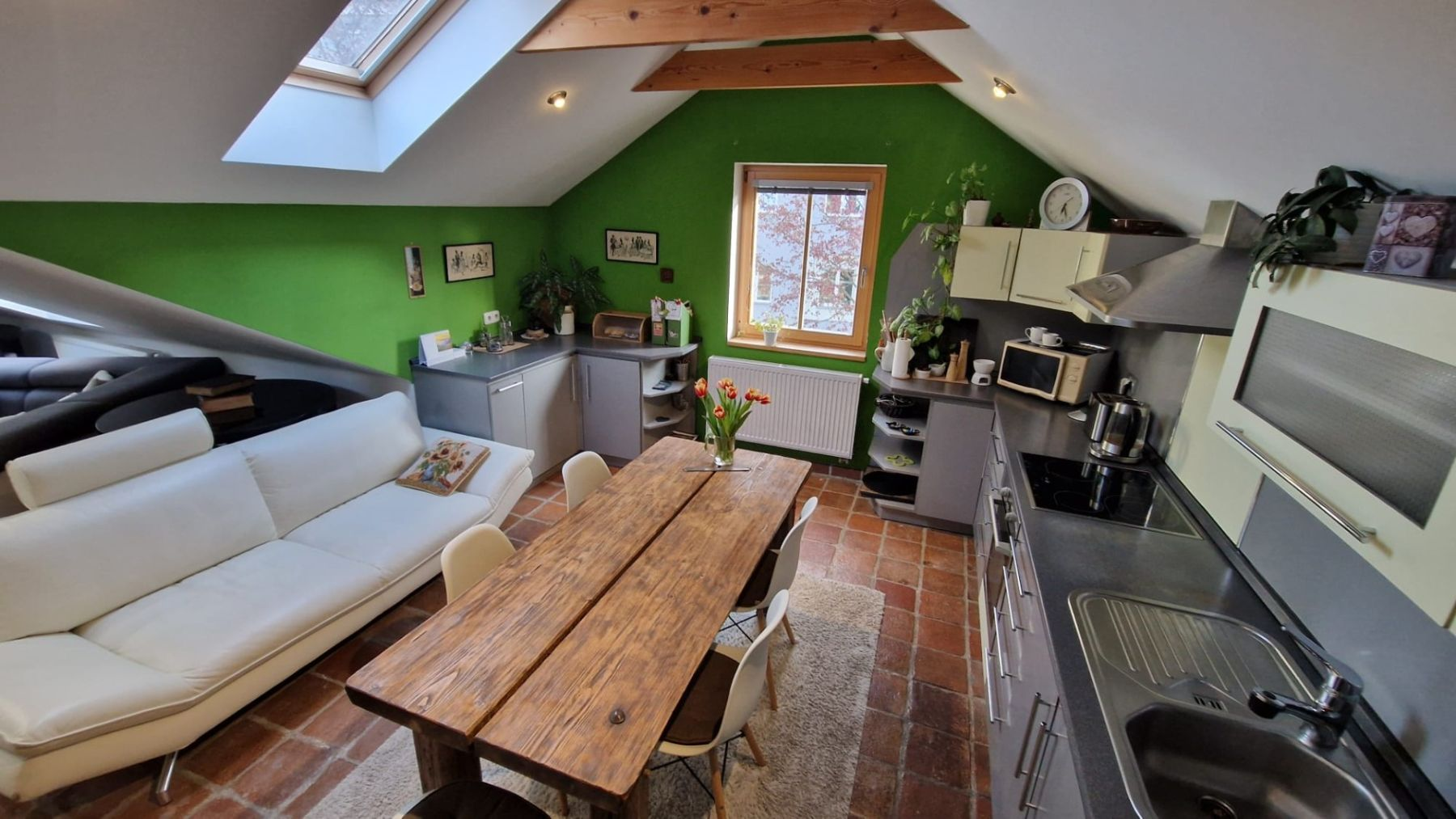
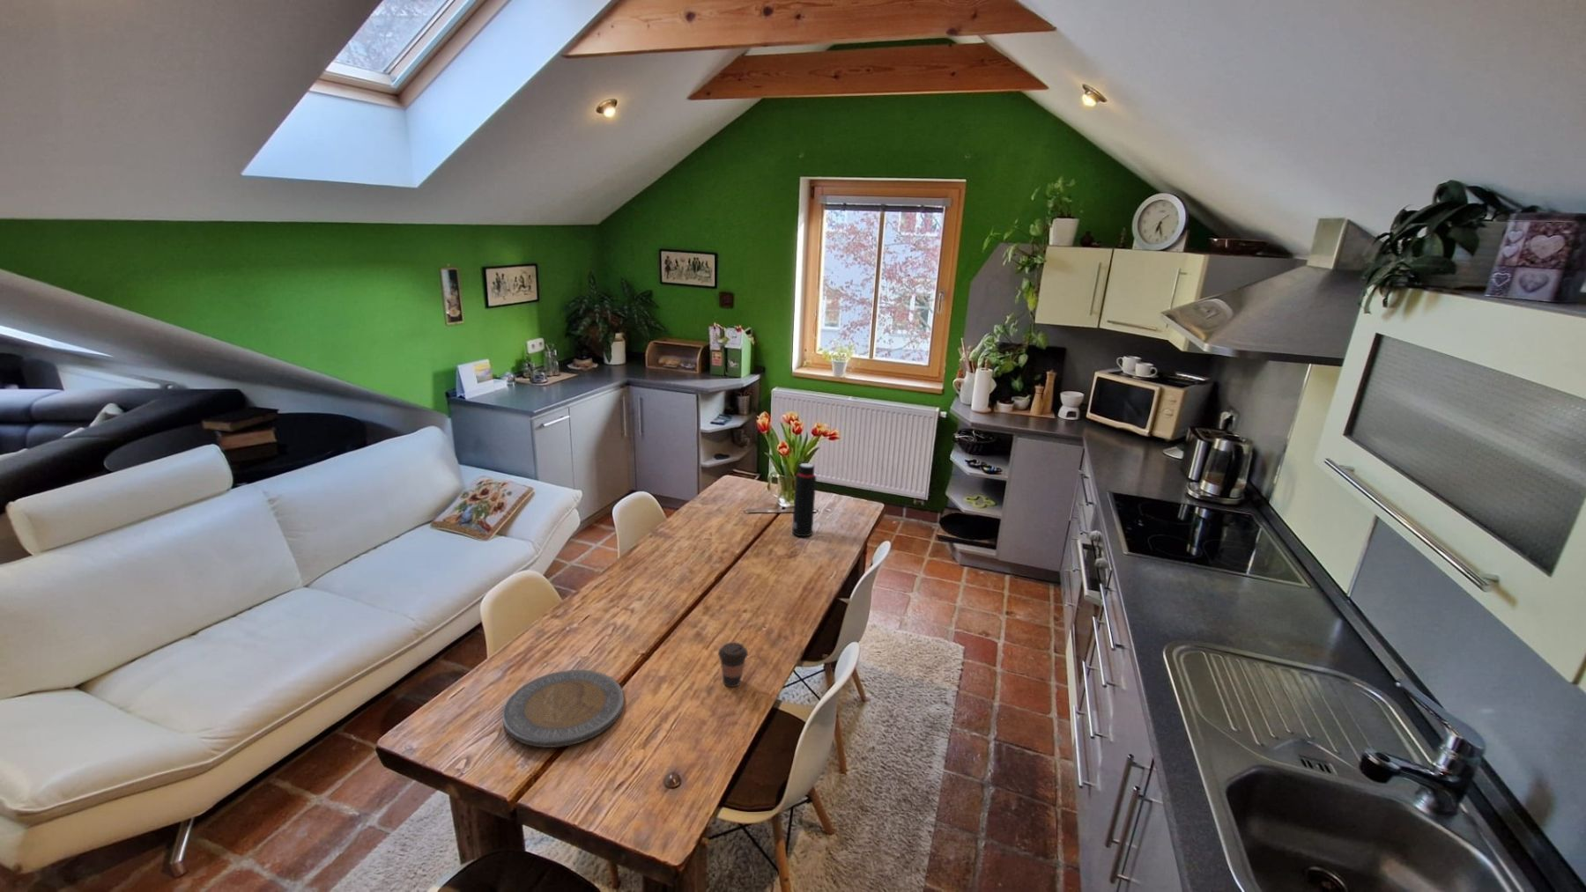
+ plate (564, 706)
+ coffee cup (732, 664)
+ water bottle (804, 499)
